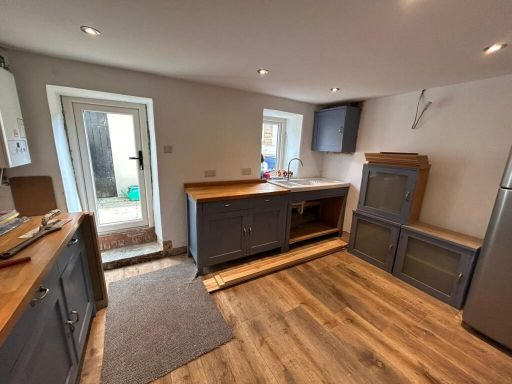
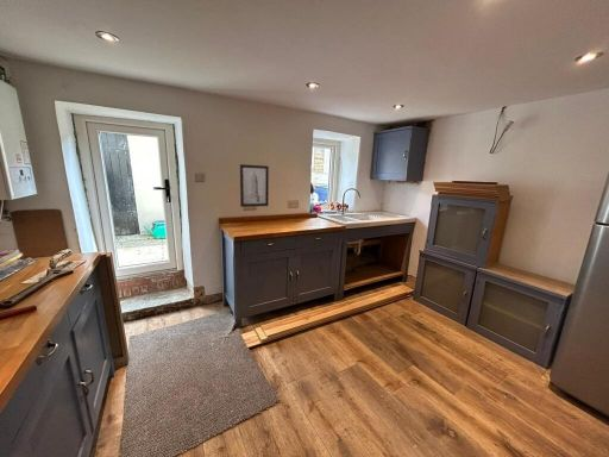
+ wall art (255, 186)
